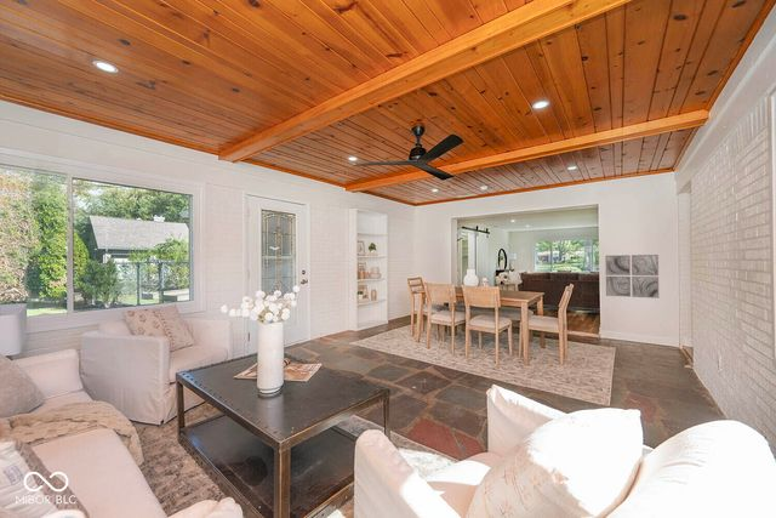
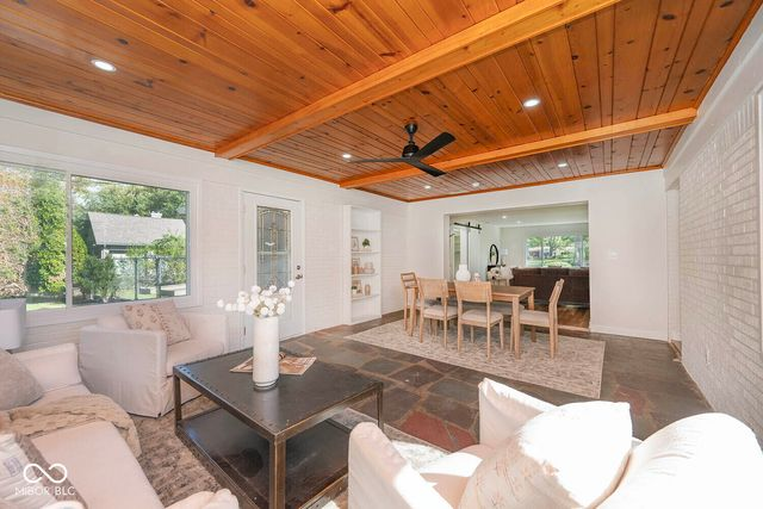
- wall art (632, 274)
